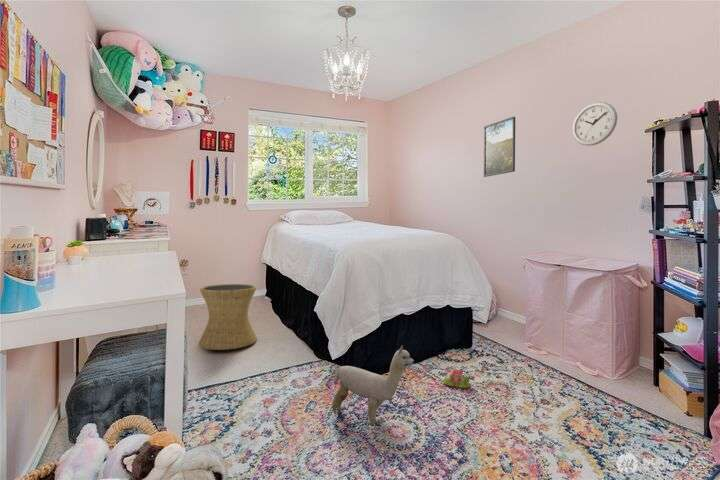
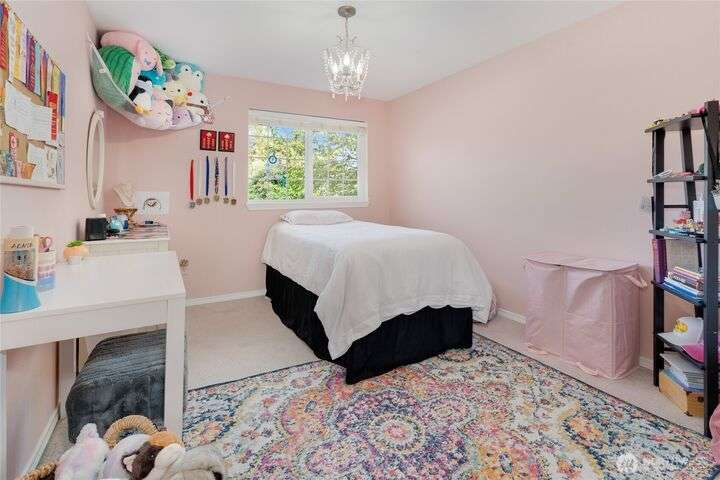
- wall clock (593, 123)
- toy house (456, 375)
- side table (228, 314)
- plush toy (371, 382)
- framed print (498, 148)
